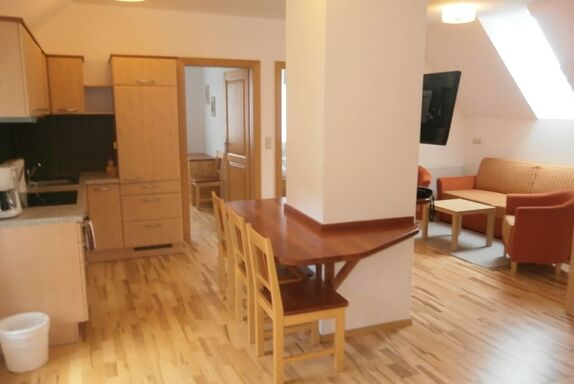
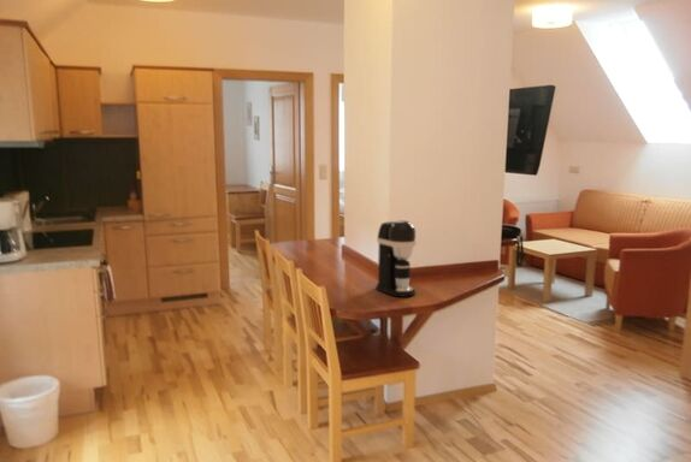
+ coffee maker (395, 255)
